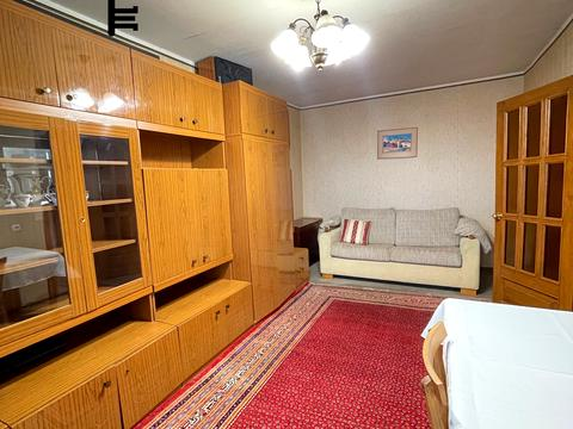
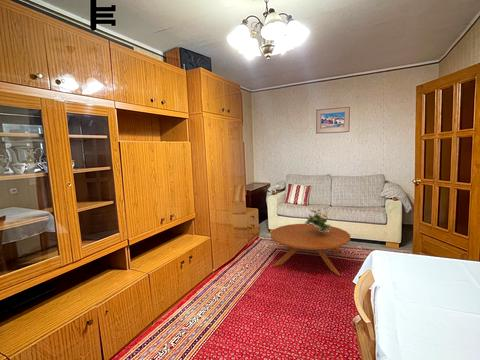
+ flowering plant (316, 221)
+ coffee table (309, 246)
